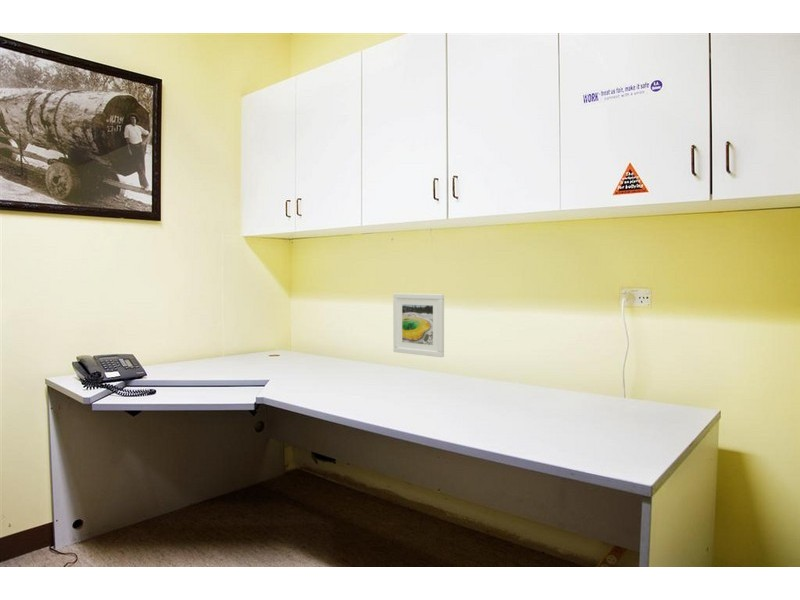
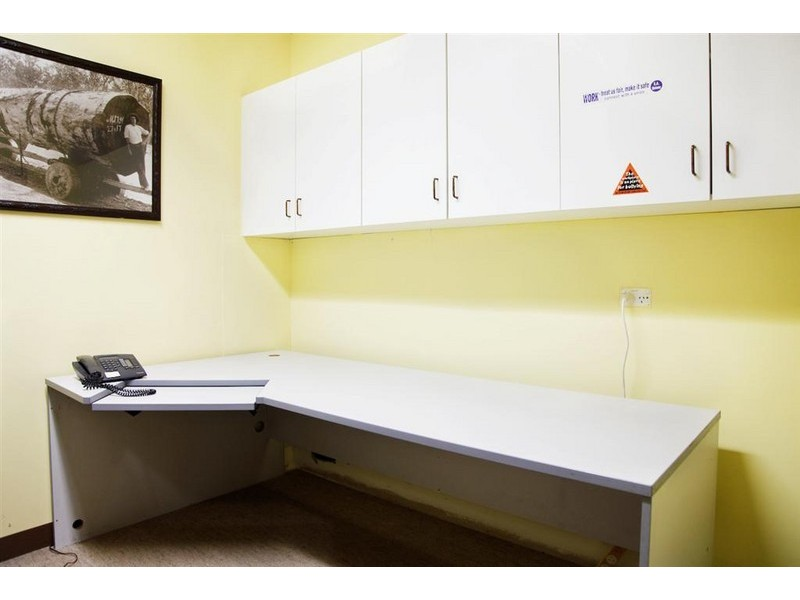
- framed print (417, 324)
